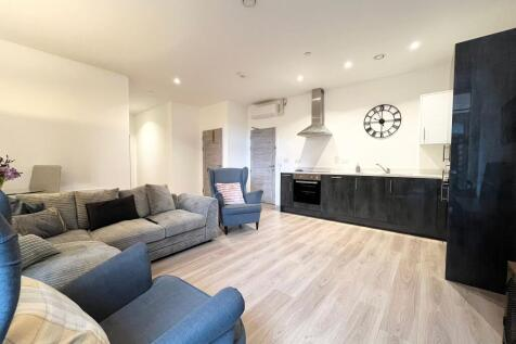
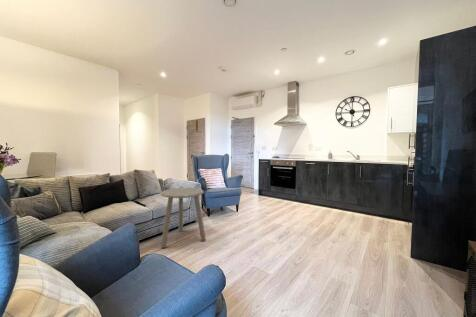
+ side table (181, 215)
